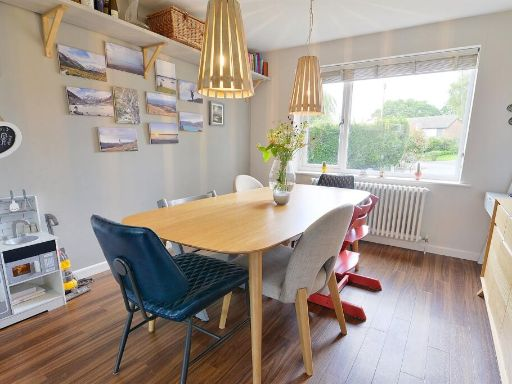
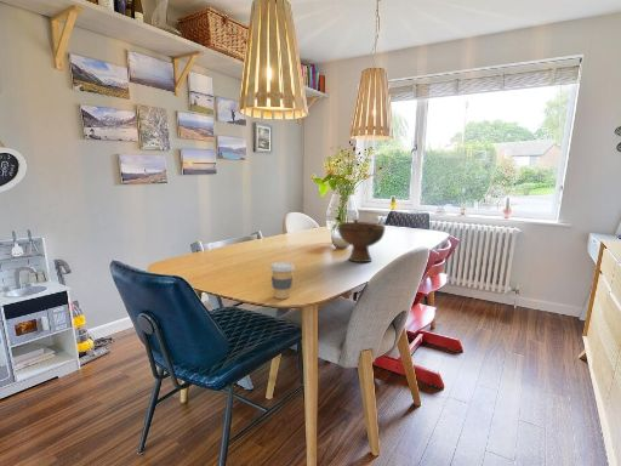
+ bowl (360, 240)
+ coffee cup (281, 280)
